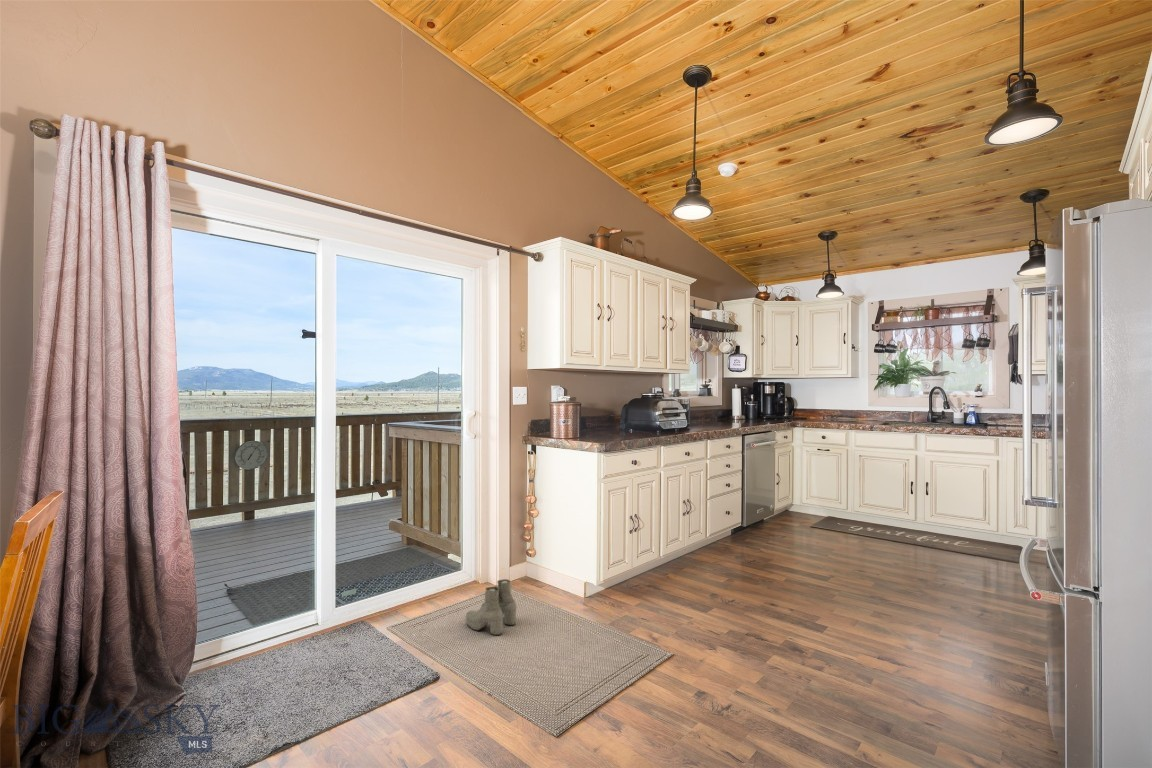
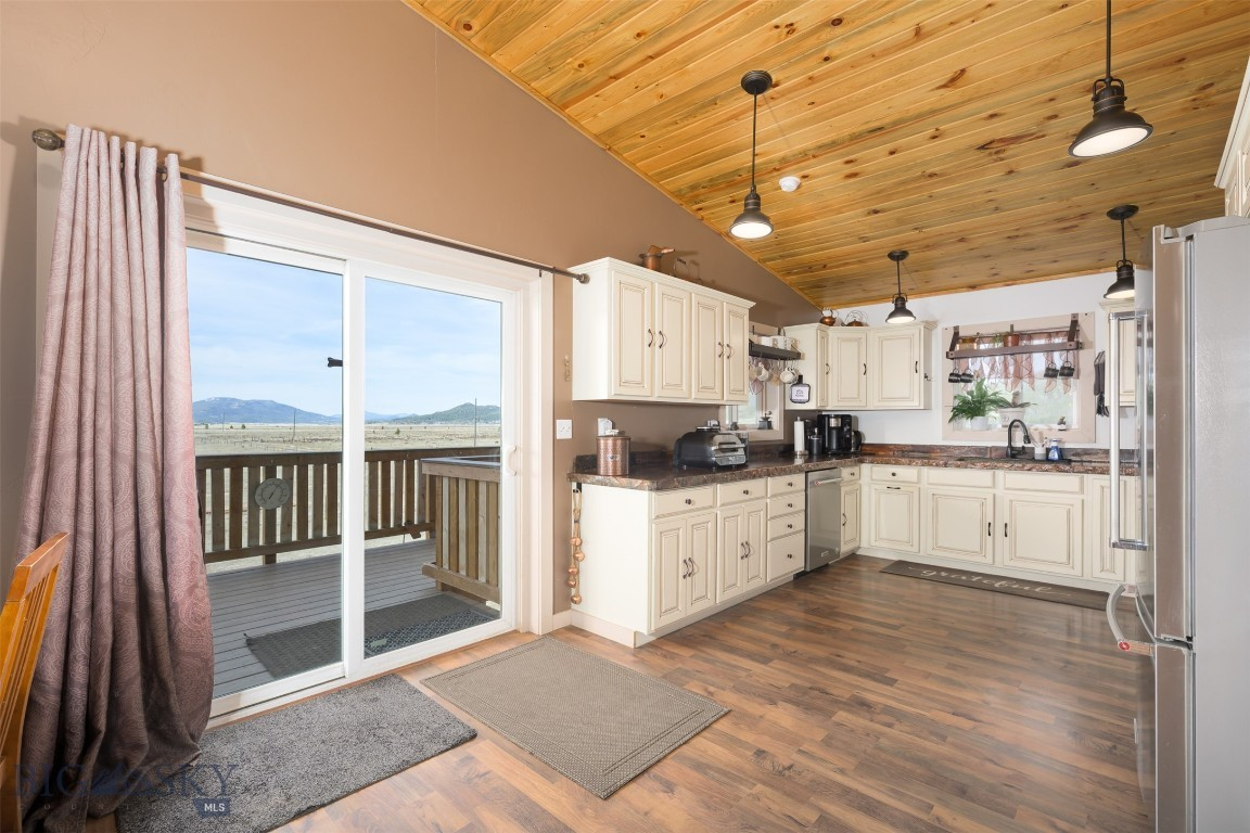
- boots (491, 603)
